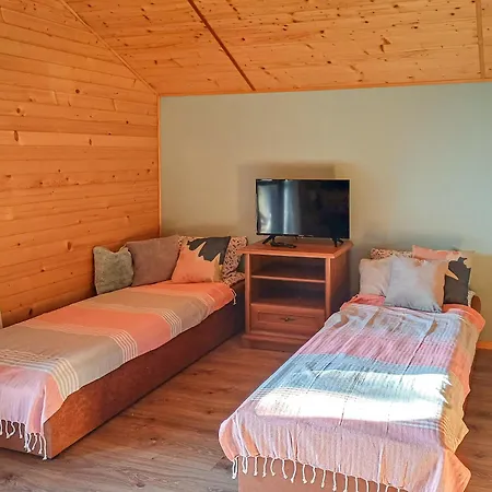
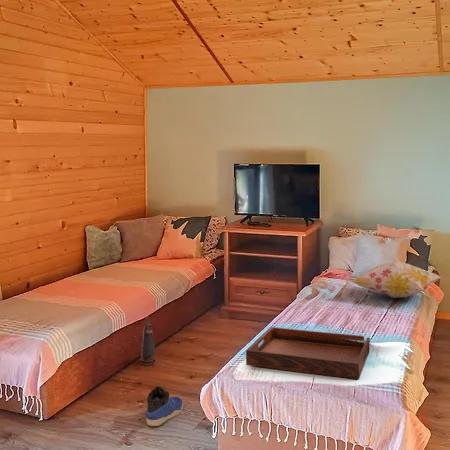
+ lantern (147, 339)
+ serving tray (310, 350)
+ decorative pillow (397, 279)
+ sneaker (165, 400)
